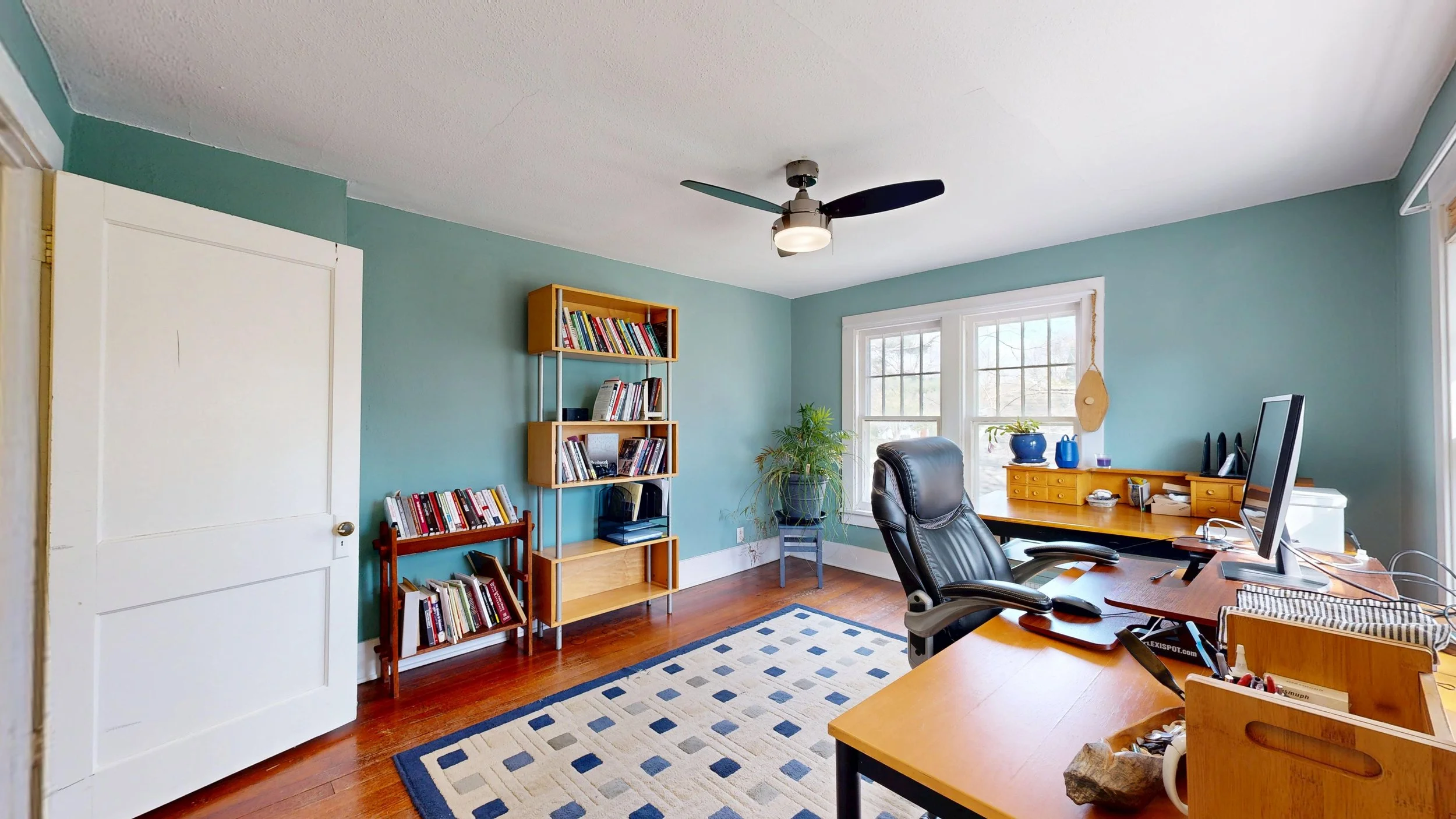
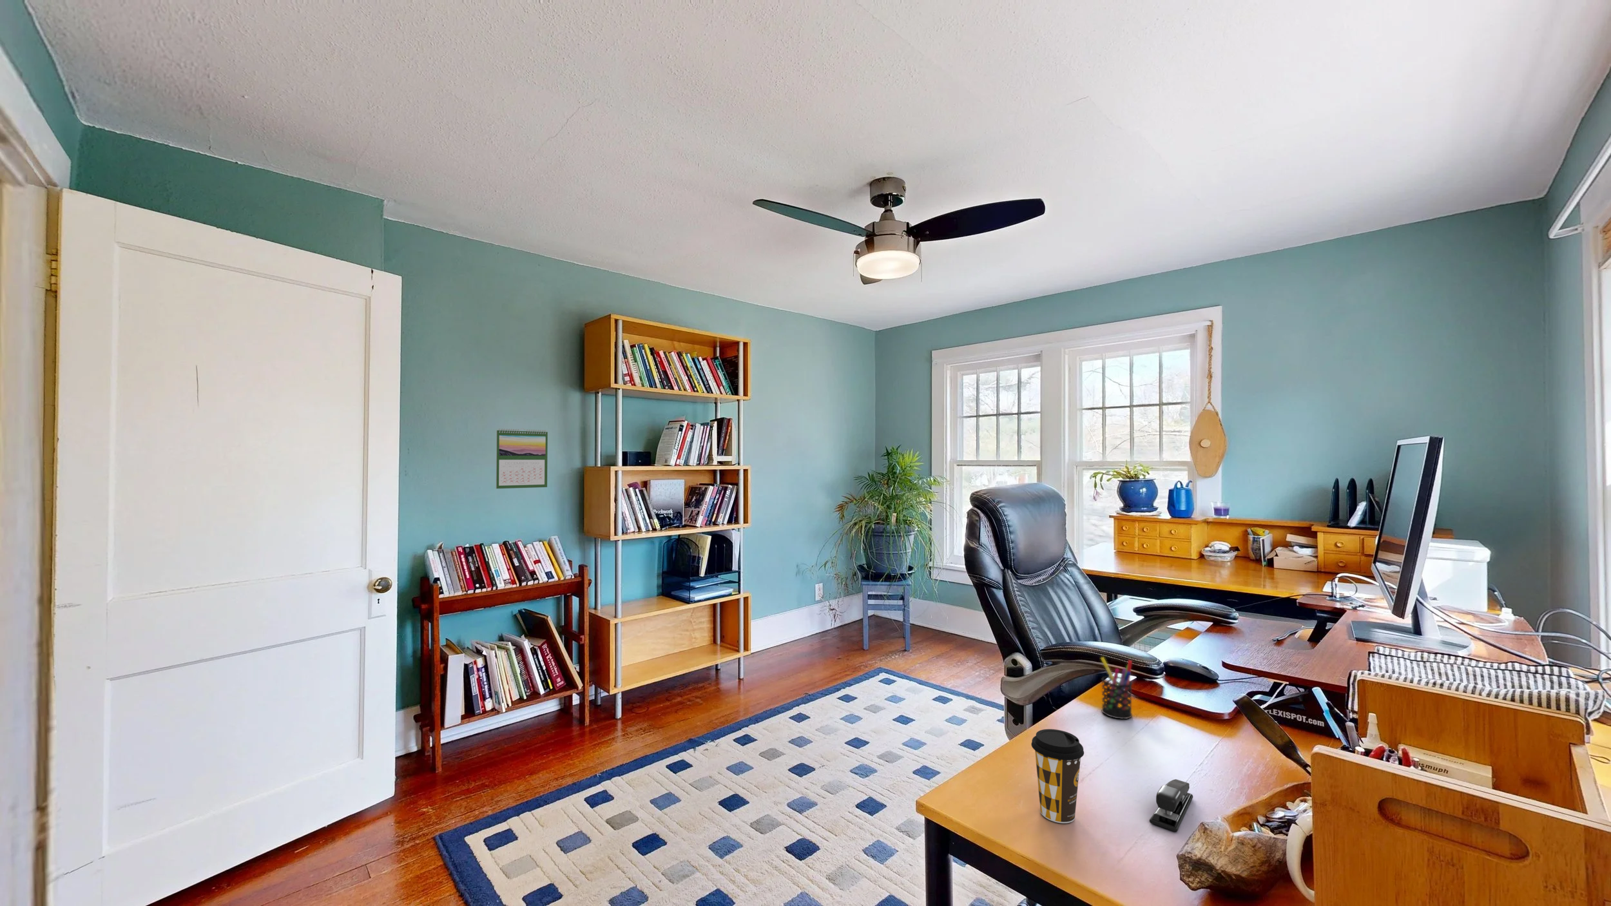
+ pen holder (1120, 685)
+ calendar (522, 458)
+ coffee cup (1057, 775)
+ stapler (1173, 798)
